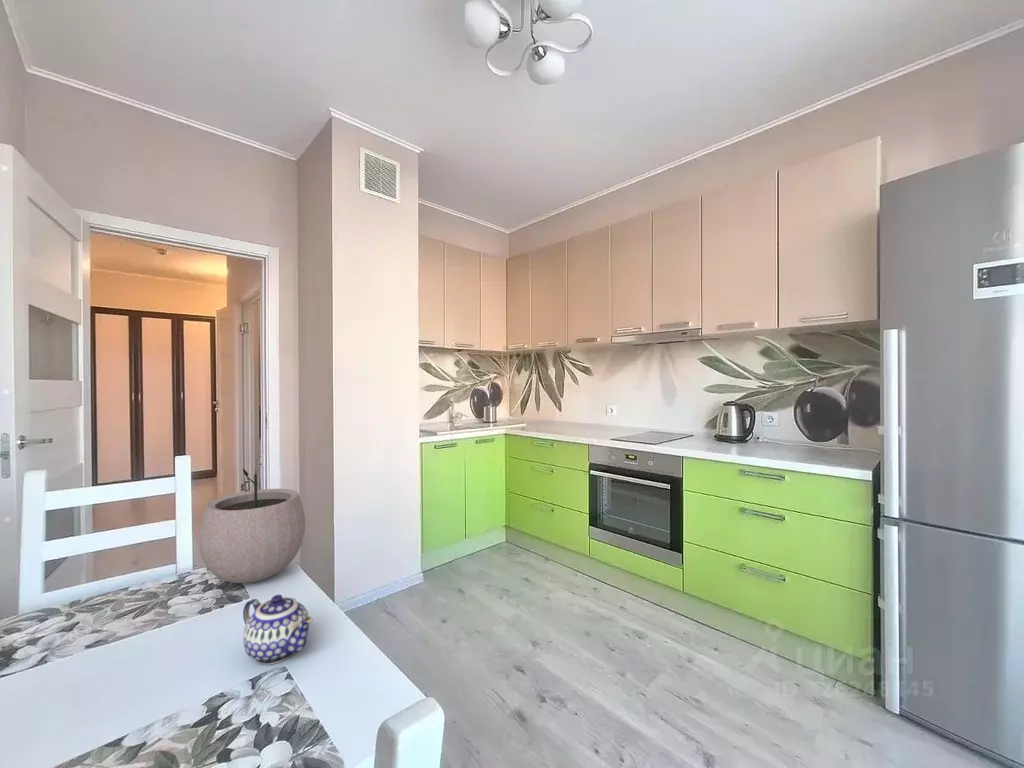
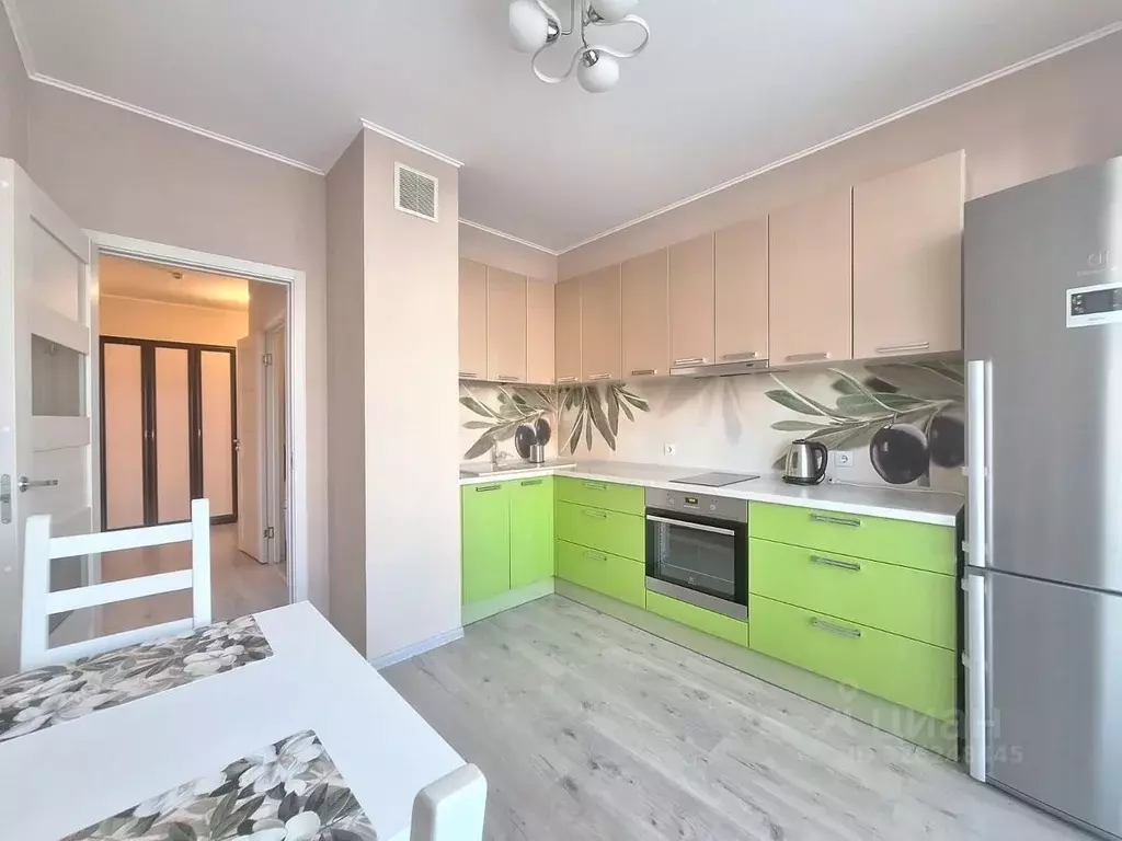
- teapot (277, 623)
- plant pot (254, 520)
